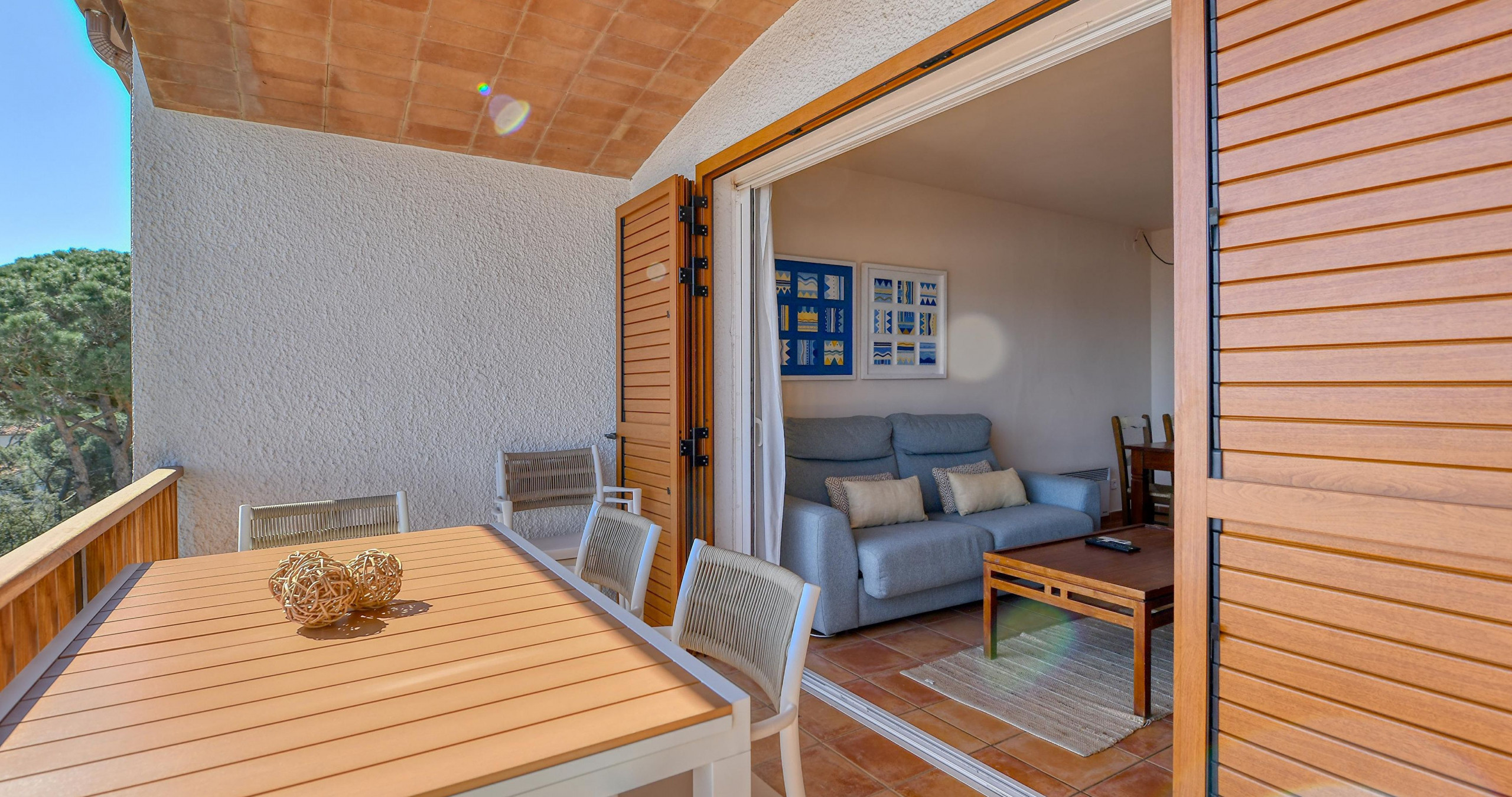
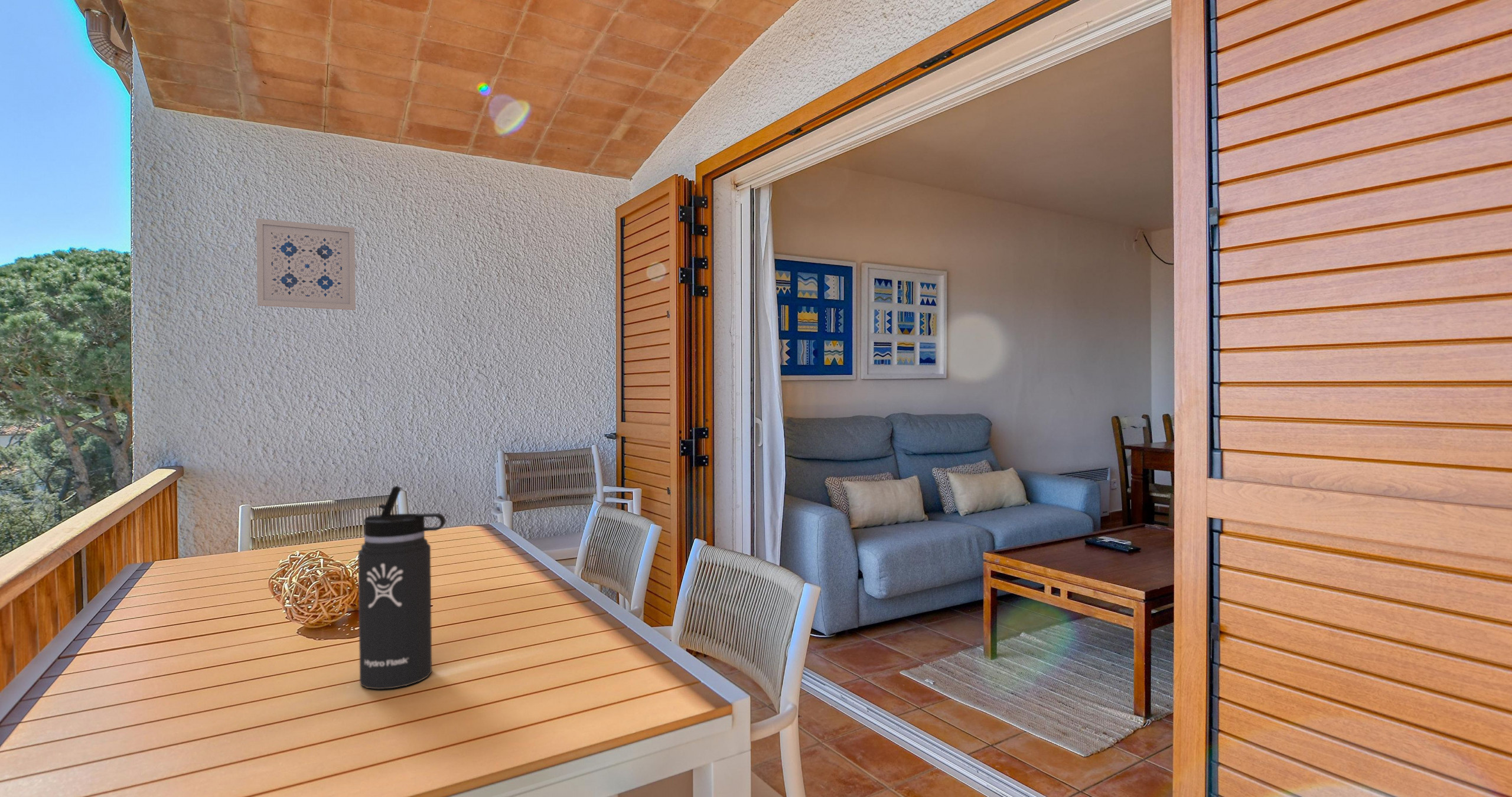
+ wall art (307, 266)
+ thermos bottle (403, 581)
